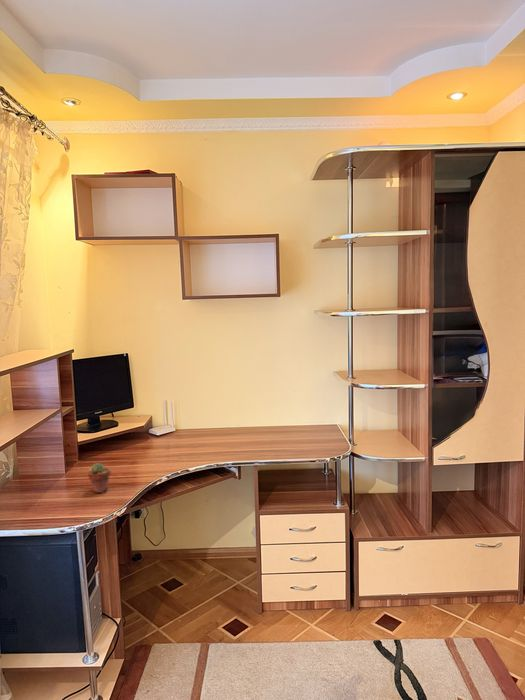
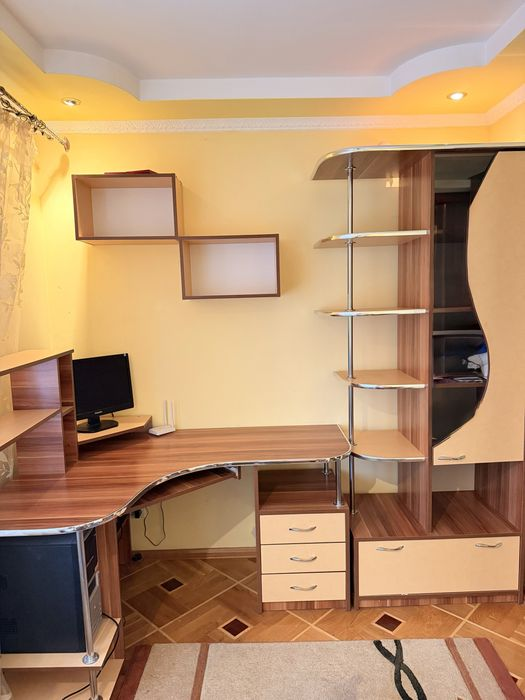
- potted succulent (99, 476)
